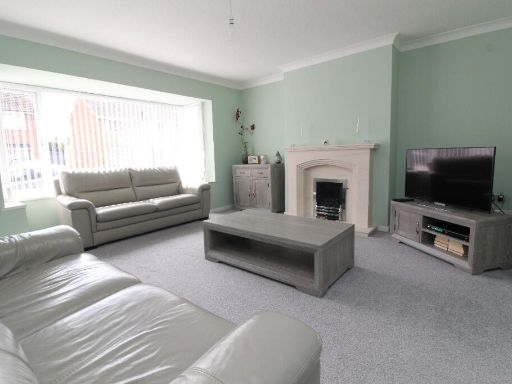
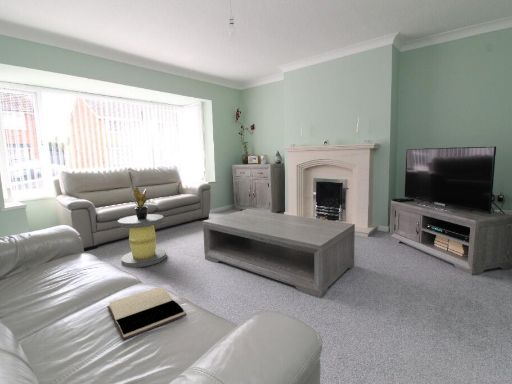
+ potted plant (141, 202)
+ stool (142, 239)
+ book (145, 308)
